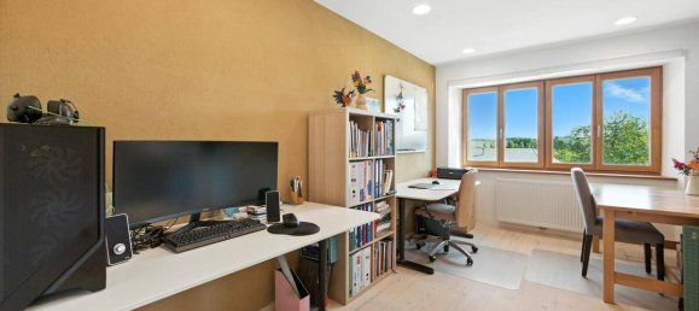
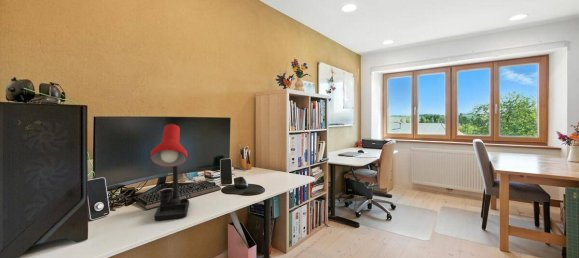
+ desk lamp (173, 168)
